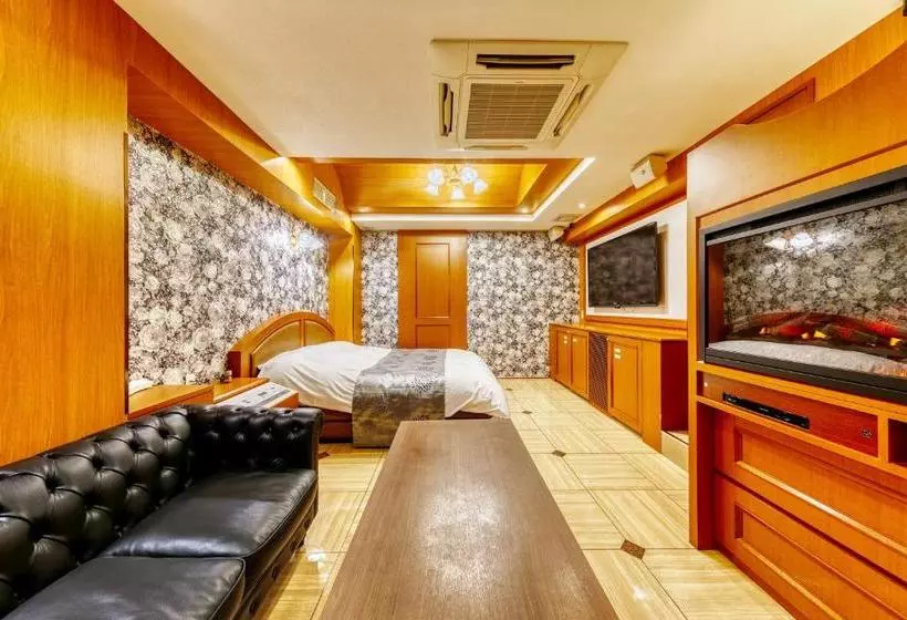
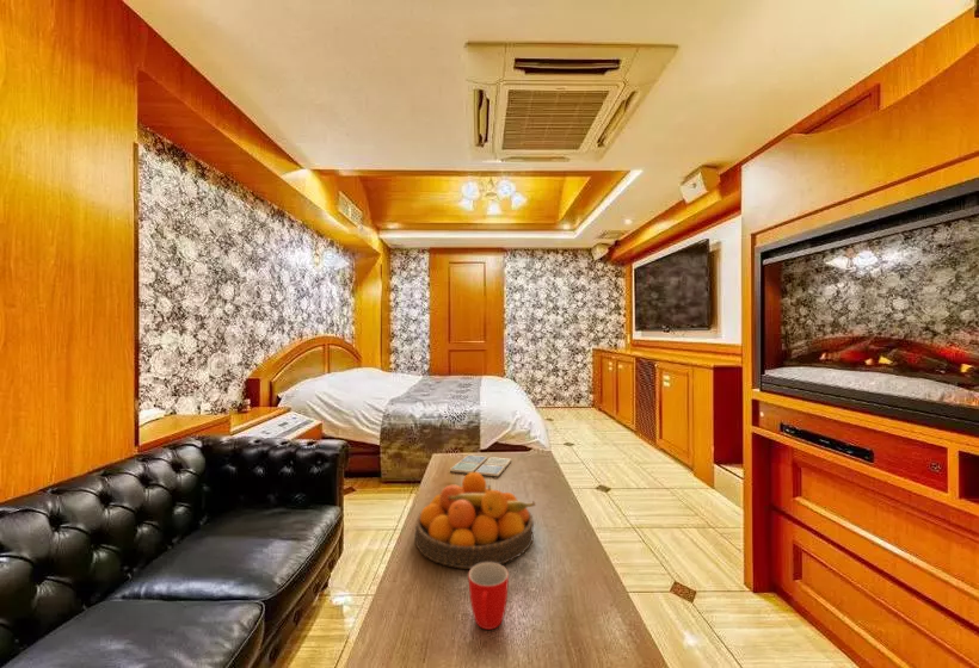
+ drink coaster (481, 465)
+ fruit bowl (474, 509)
+ mug (487, 602)
